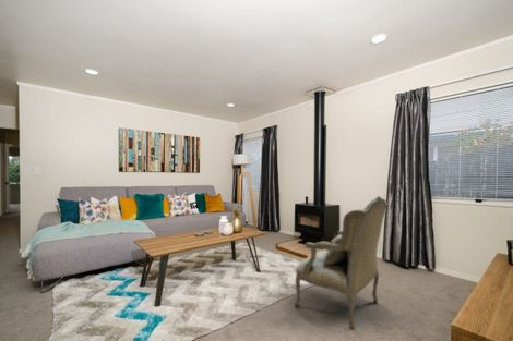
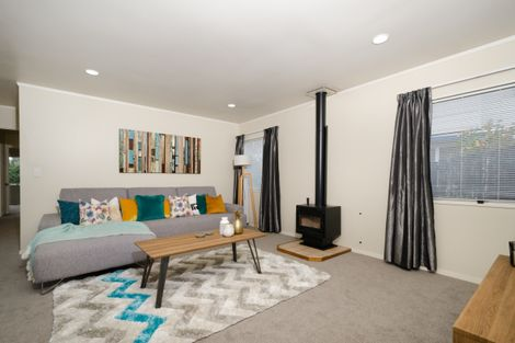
- armchair (341, 248)
